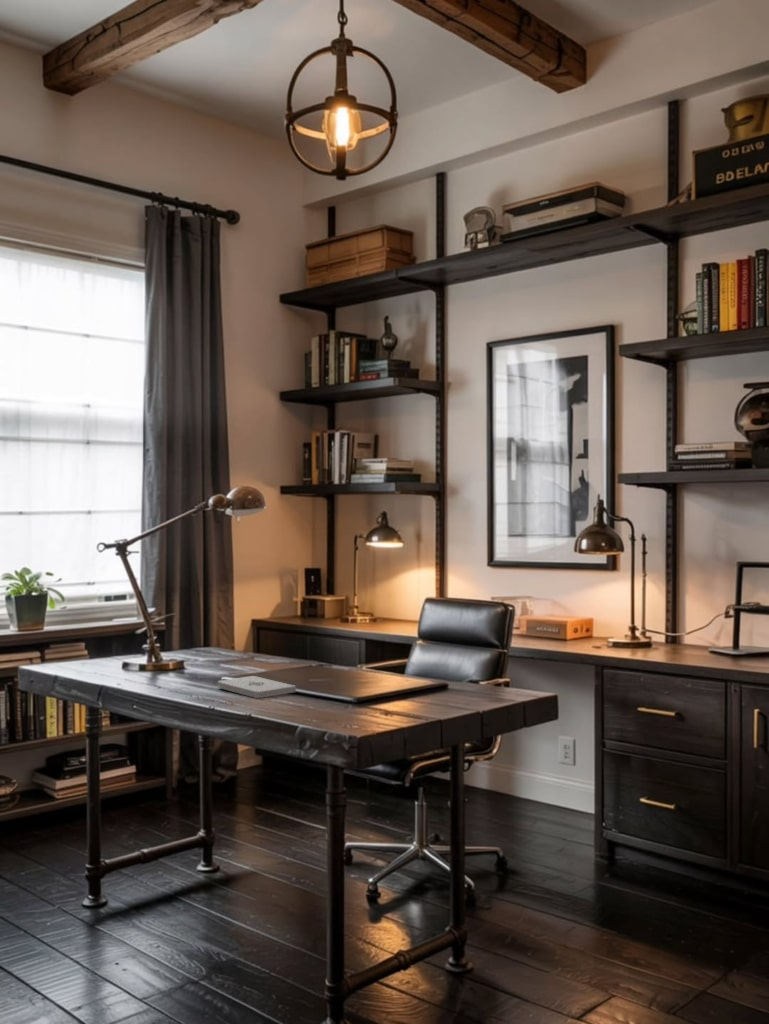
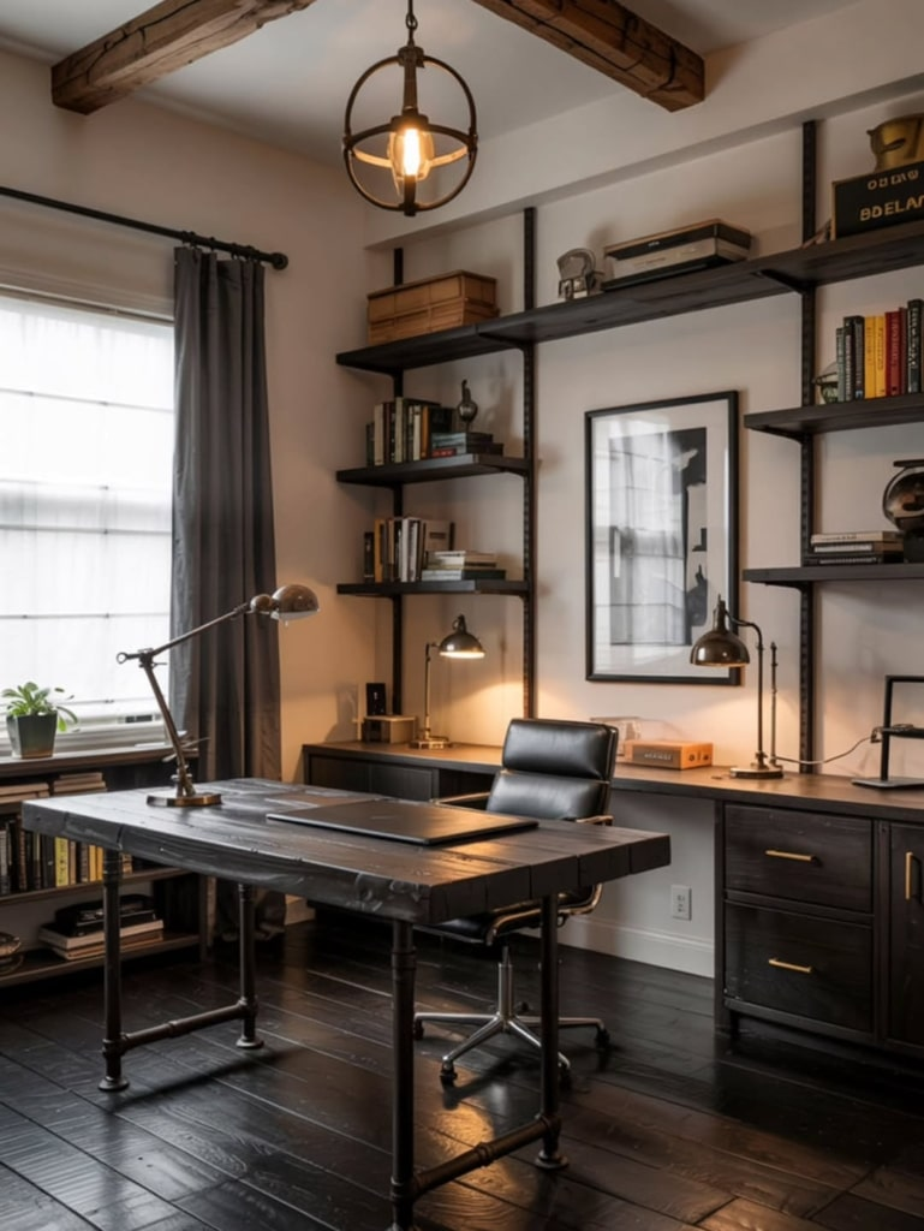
- notepad (255, 686)
